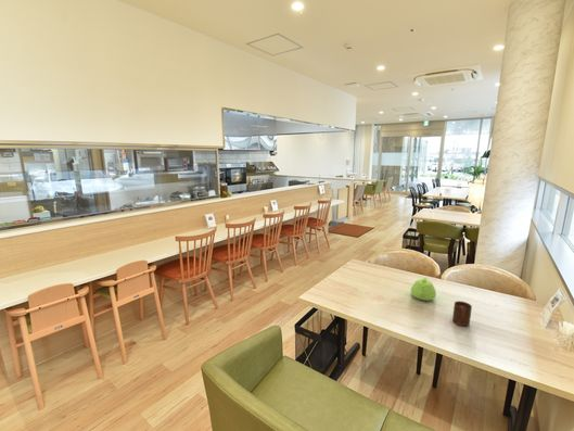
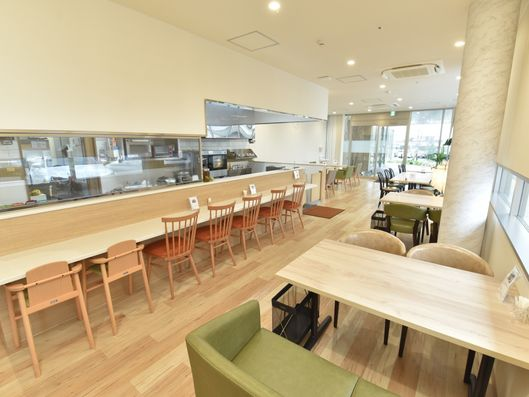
- teapot (423, 288)
- cup (462, 314)
